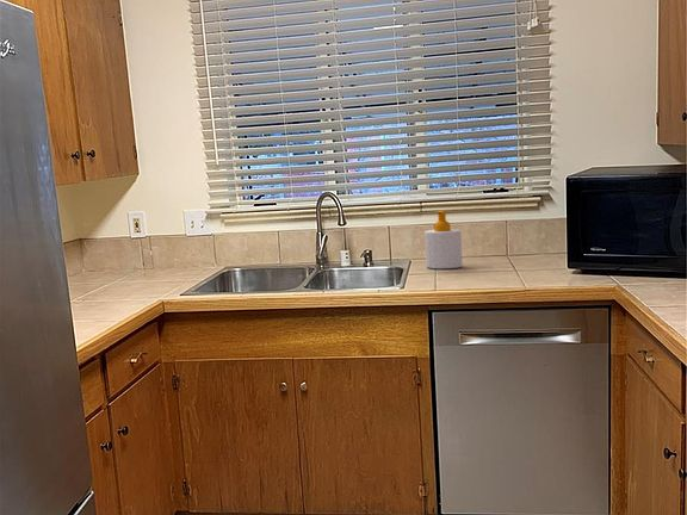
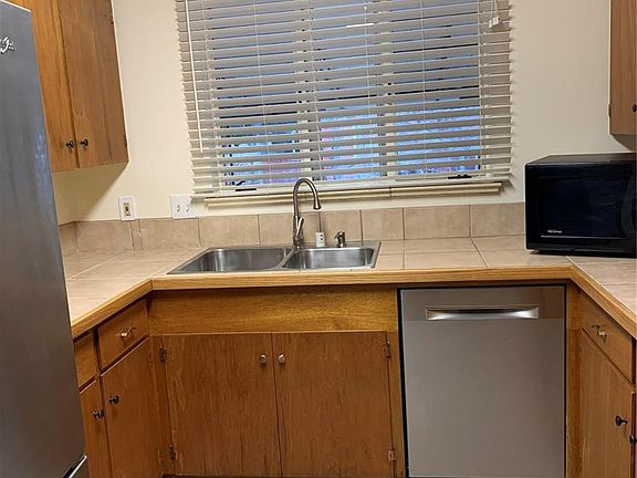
- soap bottle (442, 238)
